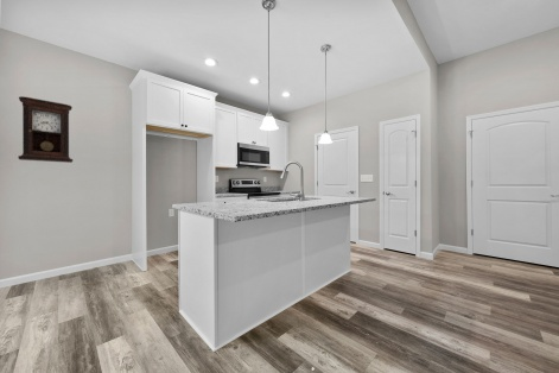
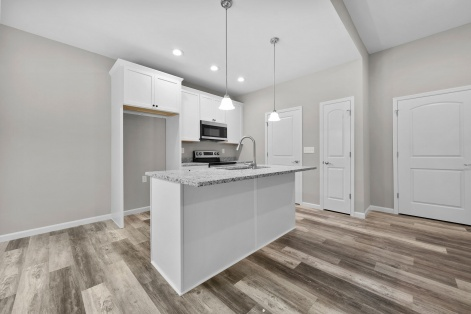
- pendulum clock (46, 131)
